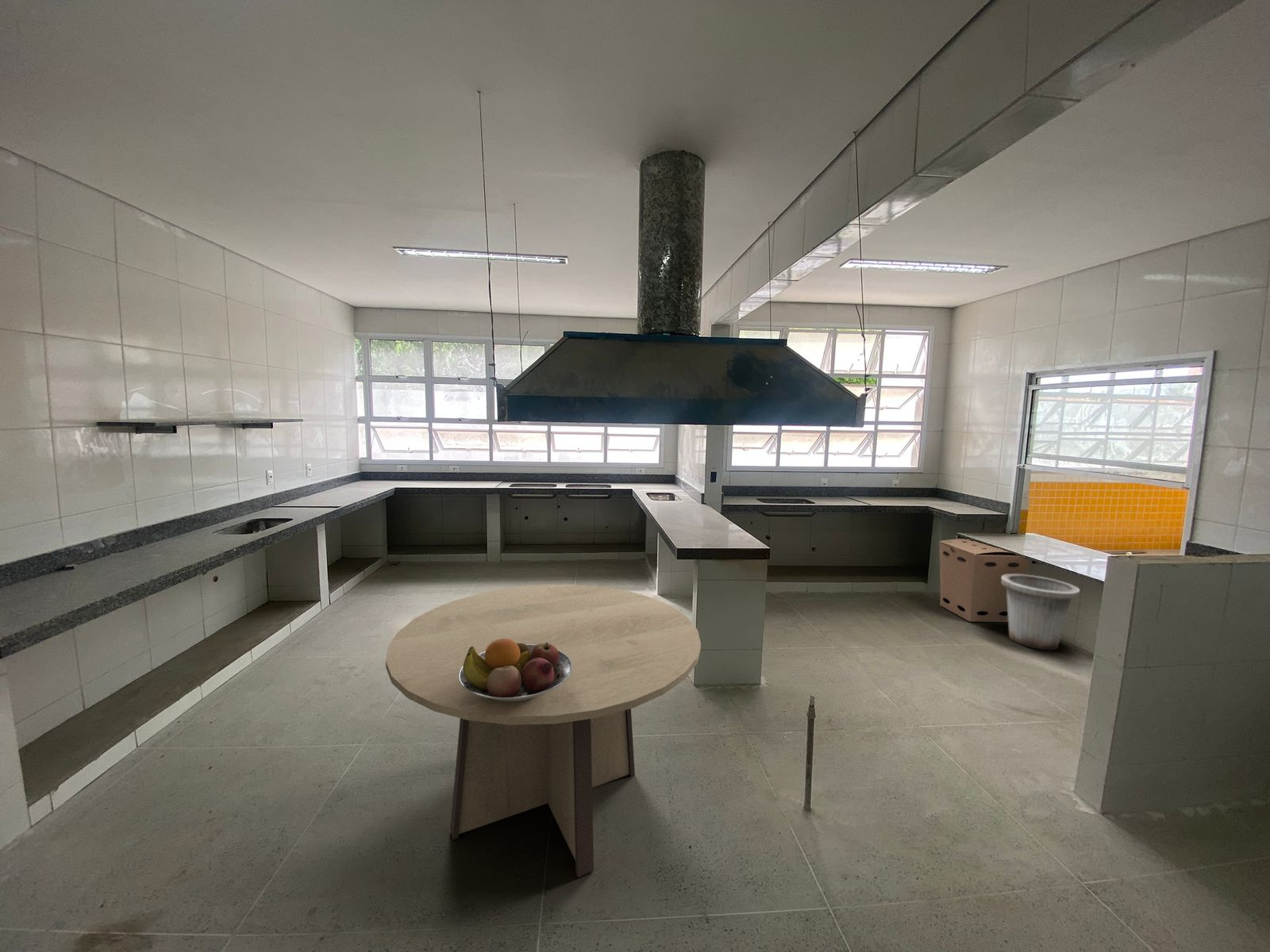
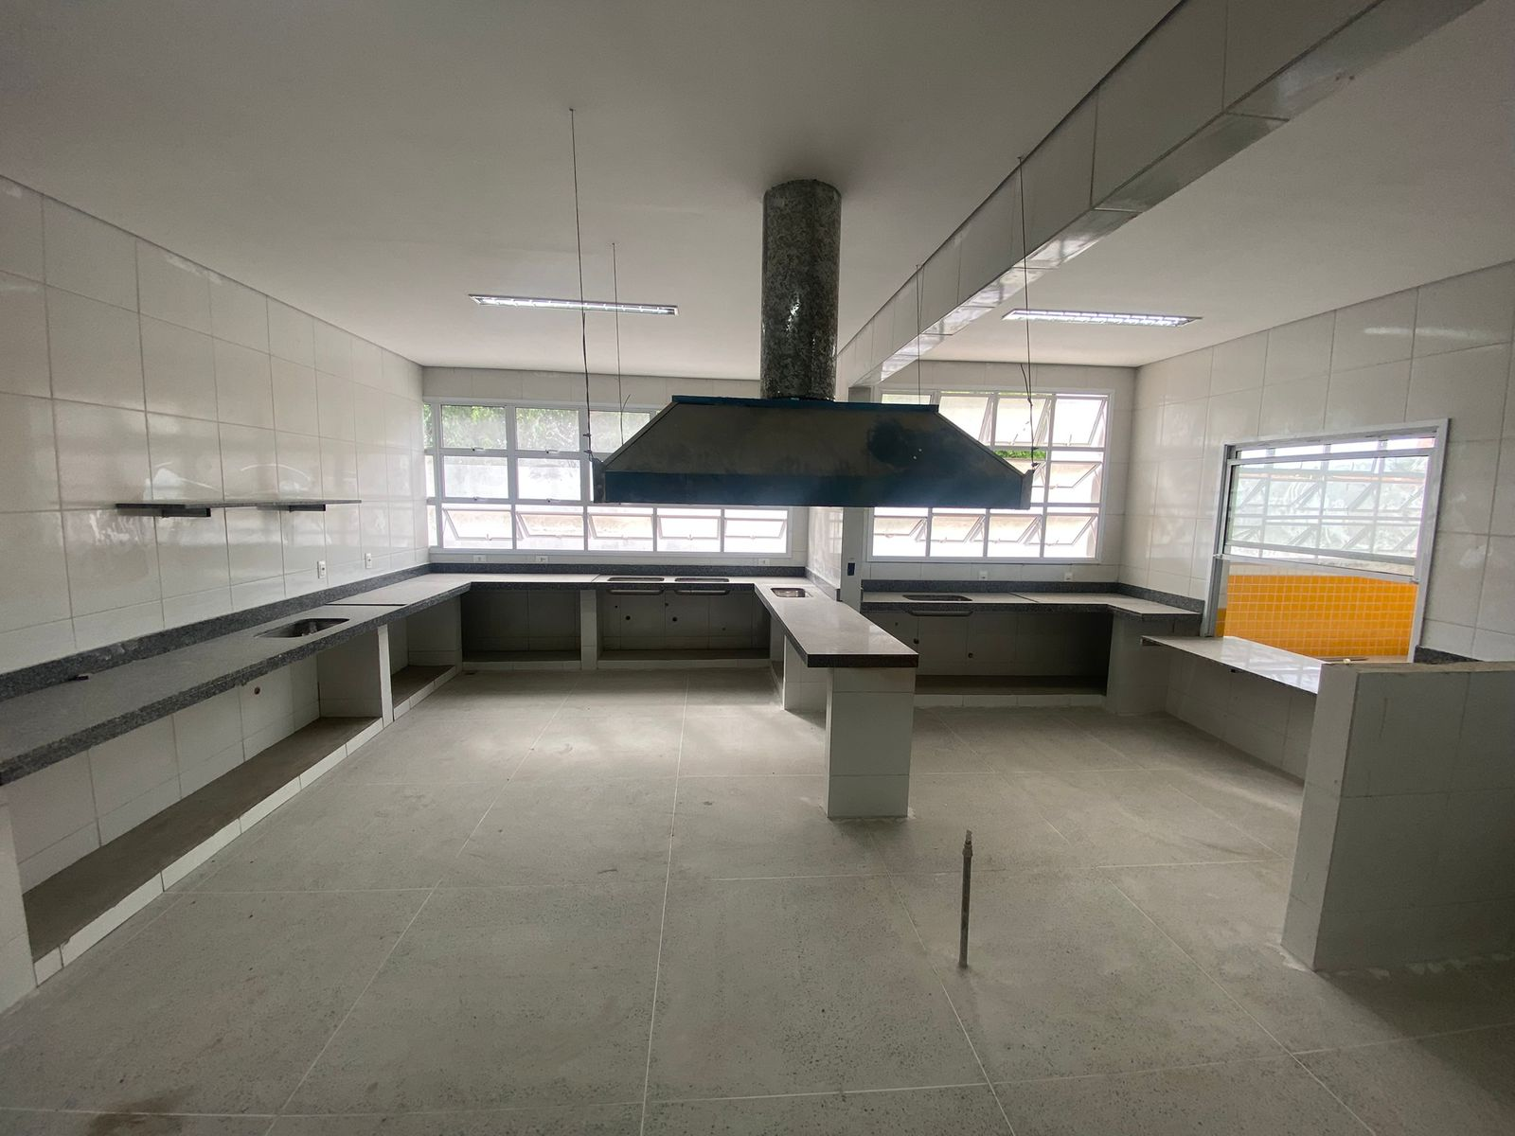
- trash can (1036, 612)
- cardboard box (978, 579)
- fruit bowl (517, 663)
- dining table (550, 716)
